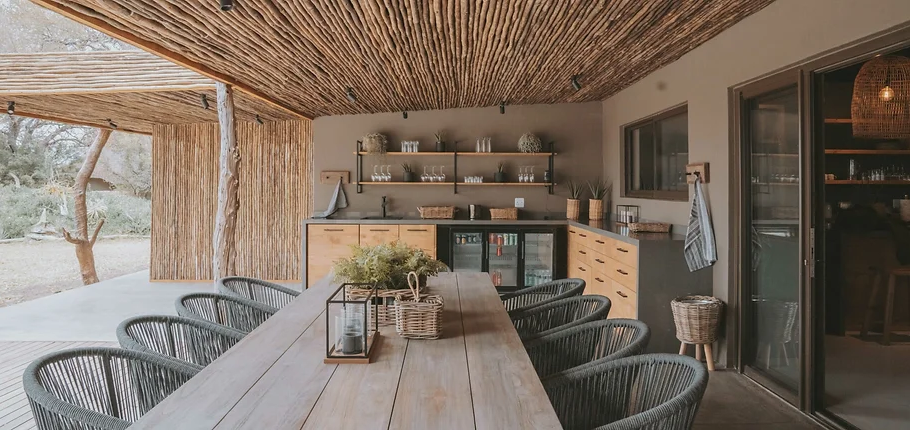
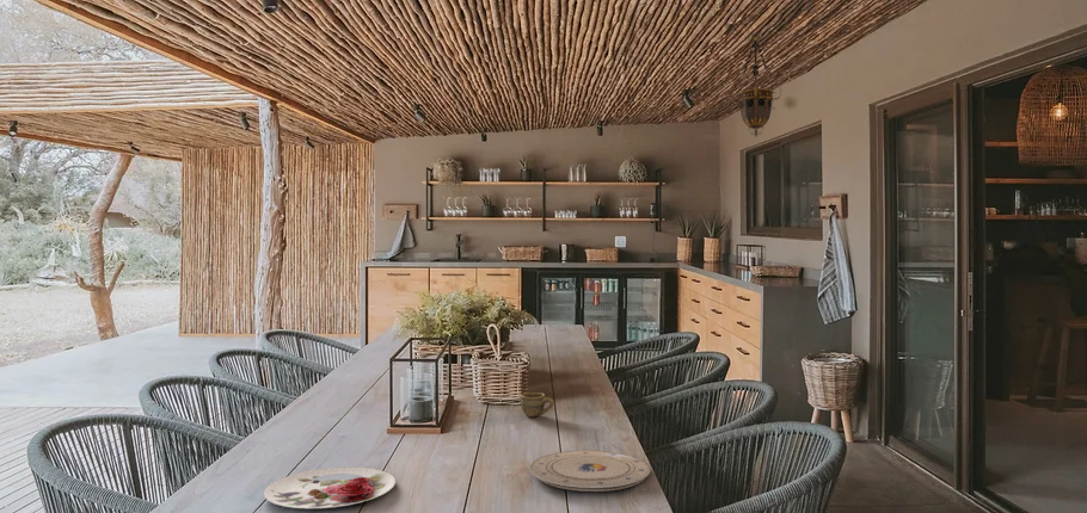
+ plate (331, 484)
+ hanging lantern (755, 85)
+ plate (589, 470)
+ cup (536, 404)
